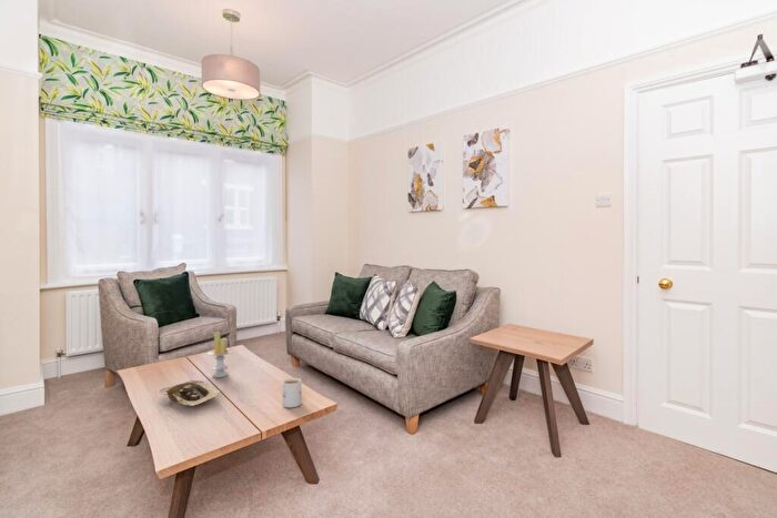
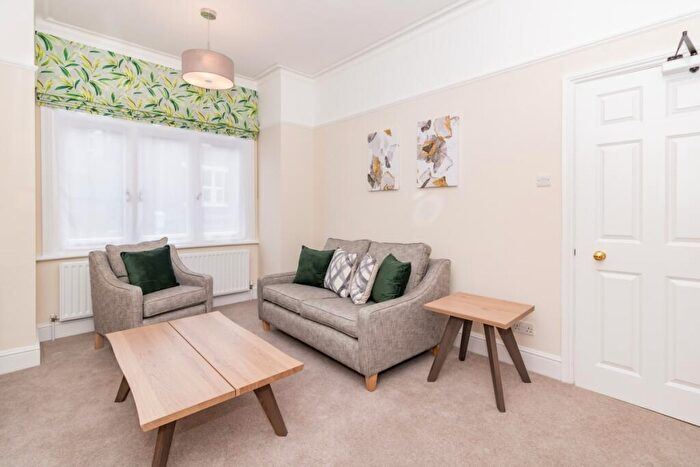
- bowl (190, 394)
- candle (220, 353)
- mug (290, 392)
